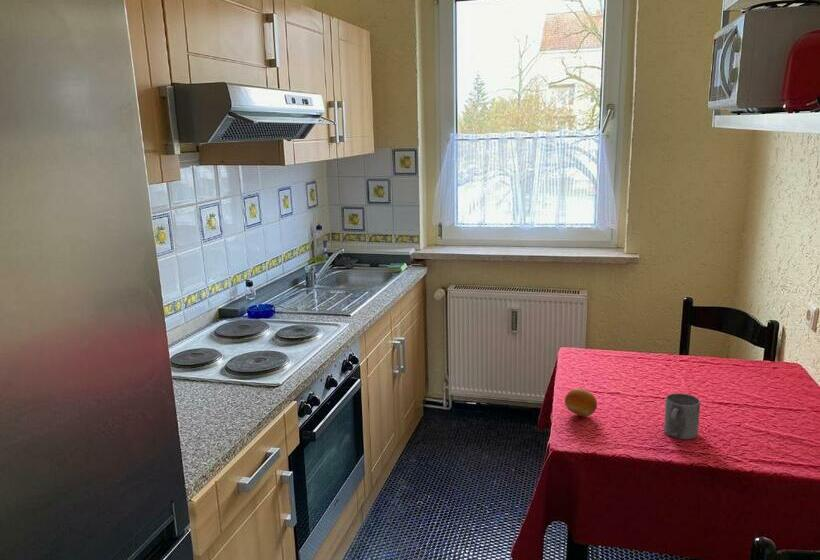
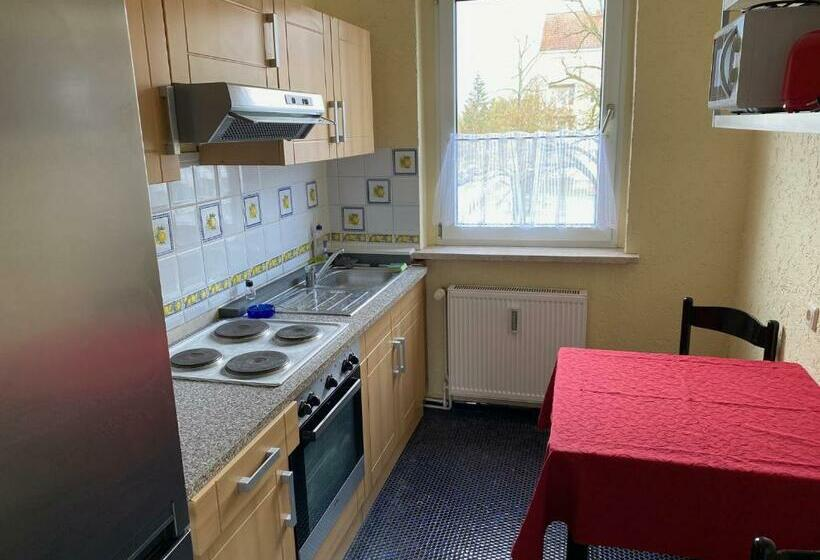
- fruit (580, 402)
- mug (679, 418)
